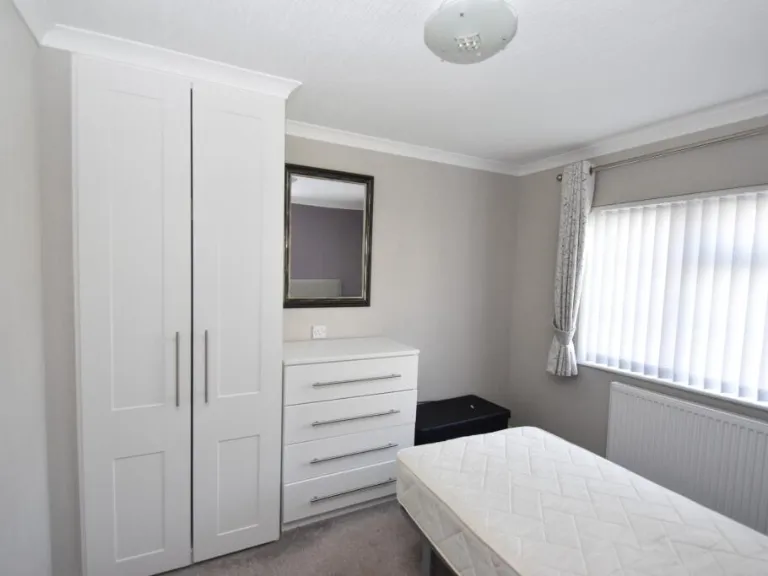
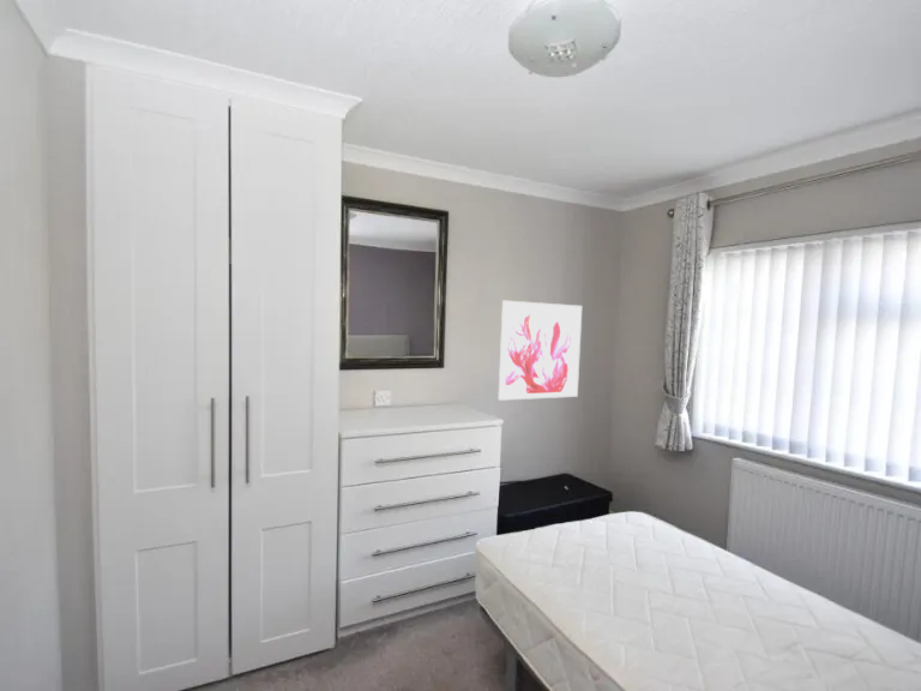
+ wall art (541, 350)
